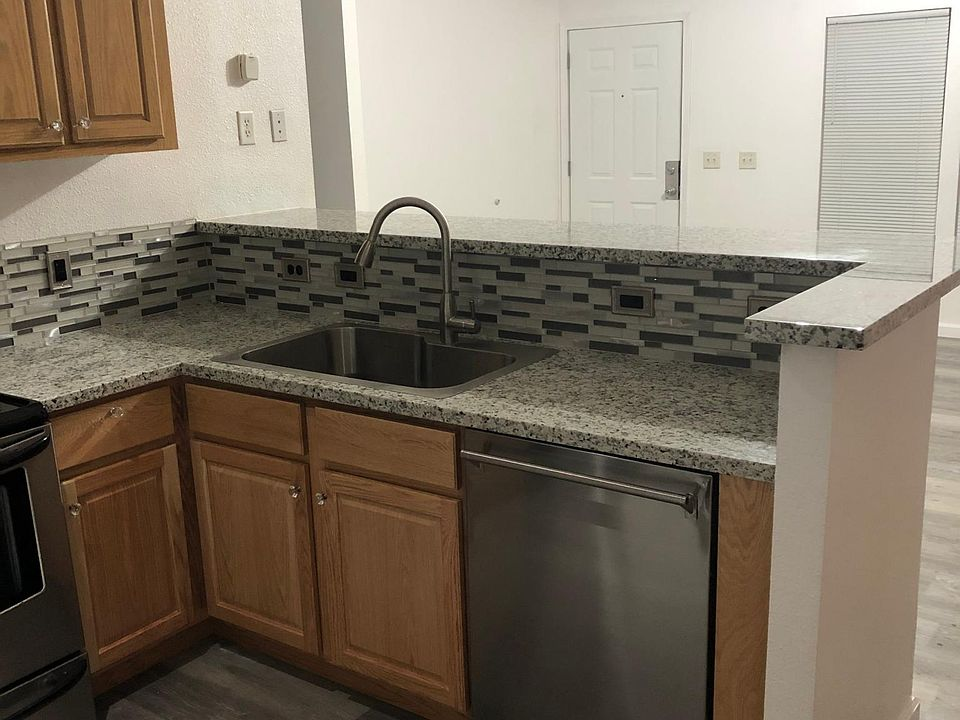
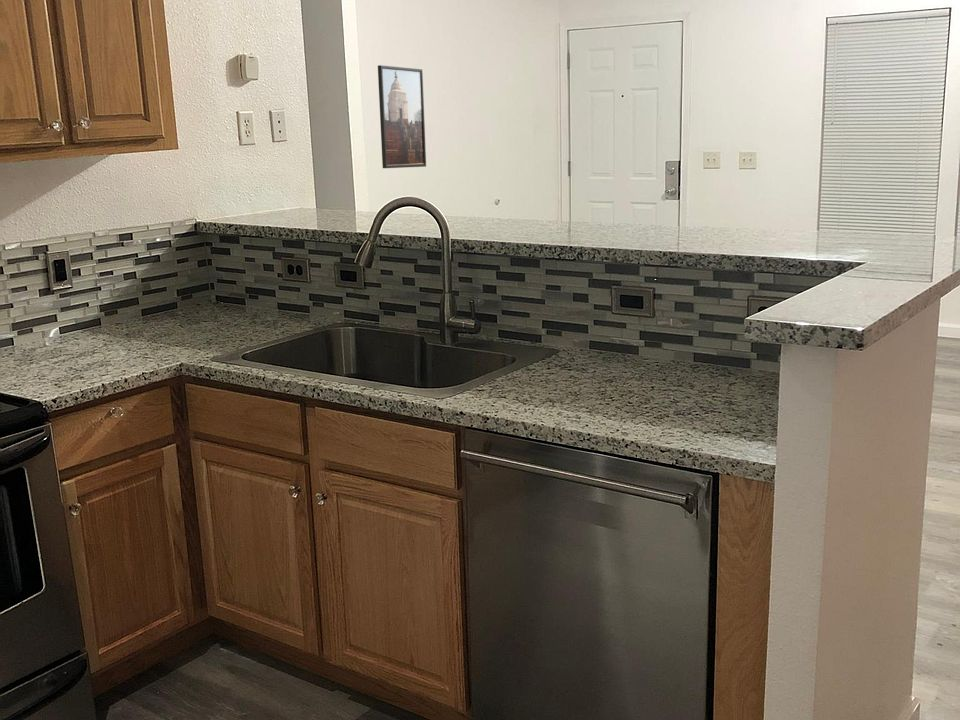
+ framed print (402, 117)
